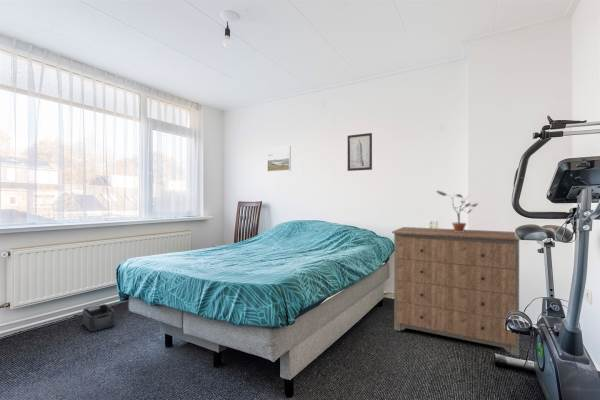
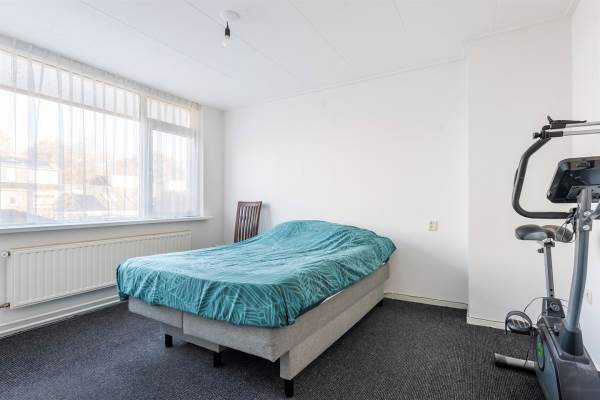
- wall art (359, 152)
- potted plant (455, 210)
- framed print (278, 159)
- dresser (452, 282)
- storage bin (98, 317)
